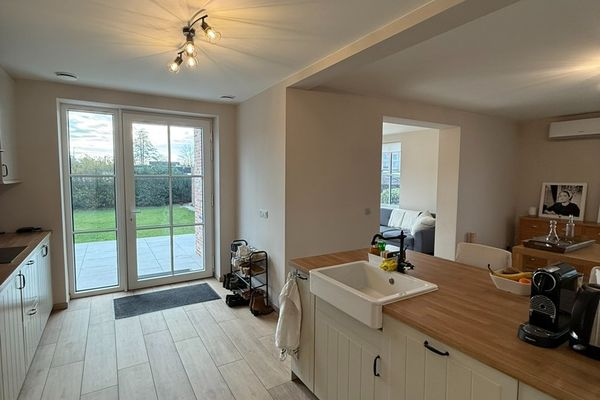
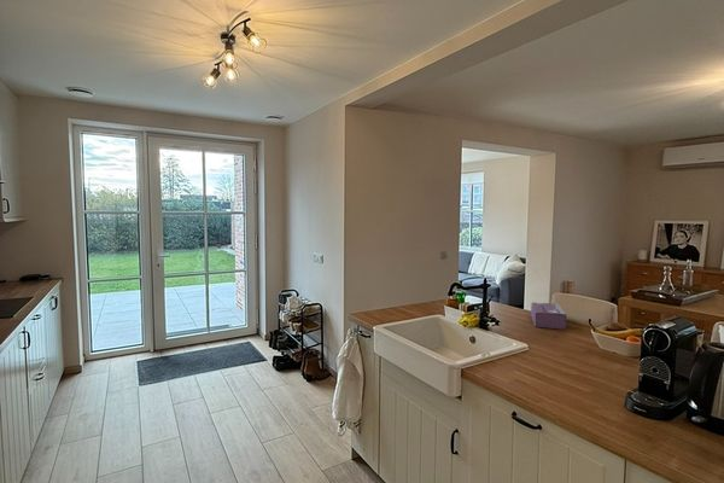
+ tissue box (547, 314)
